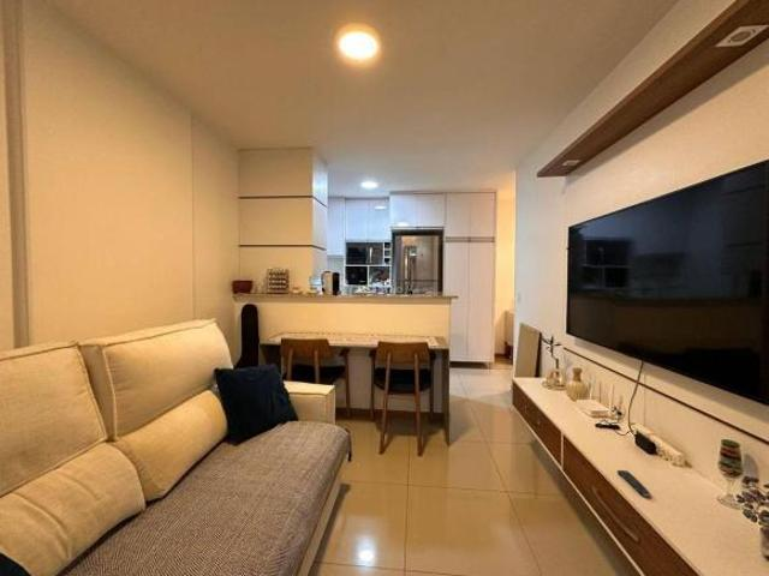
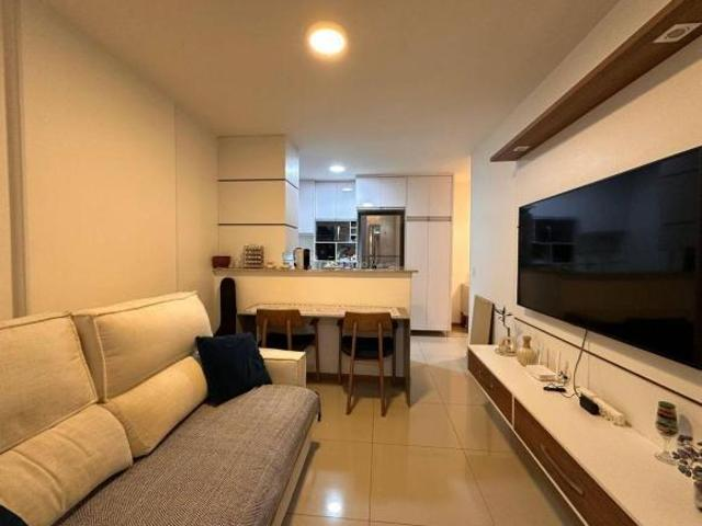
- remote control (633, 482)
